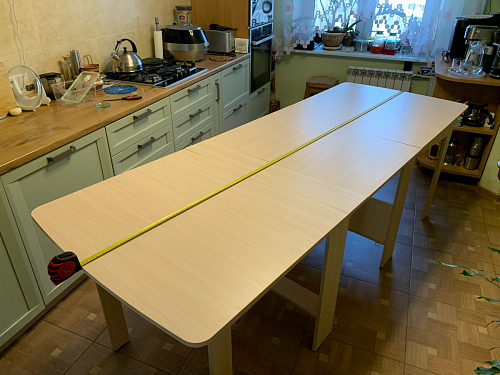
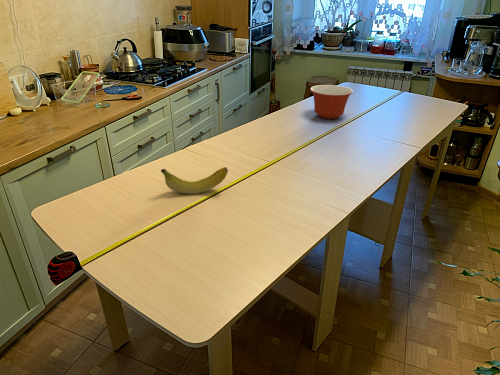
+ fruit (195, 181)
+ mixing bowl (330, 102)
